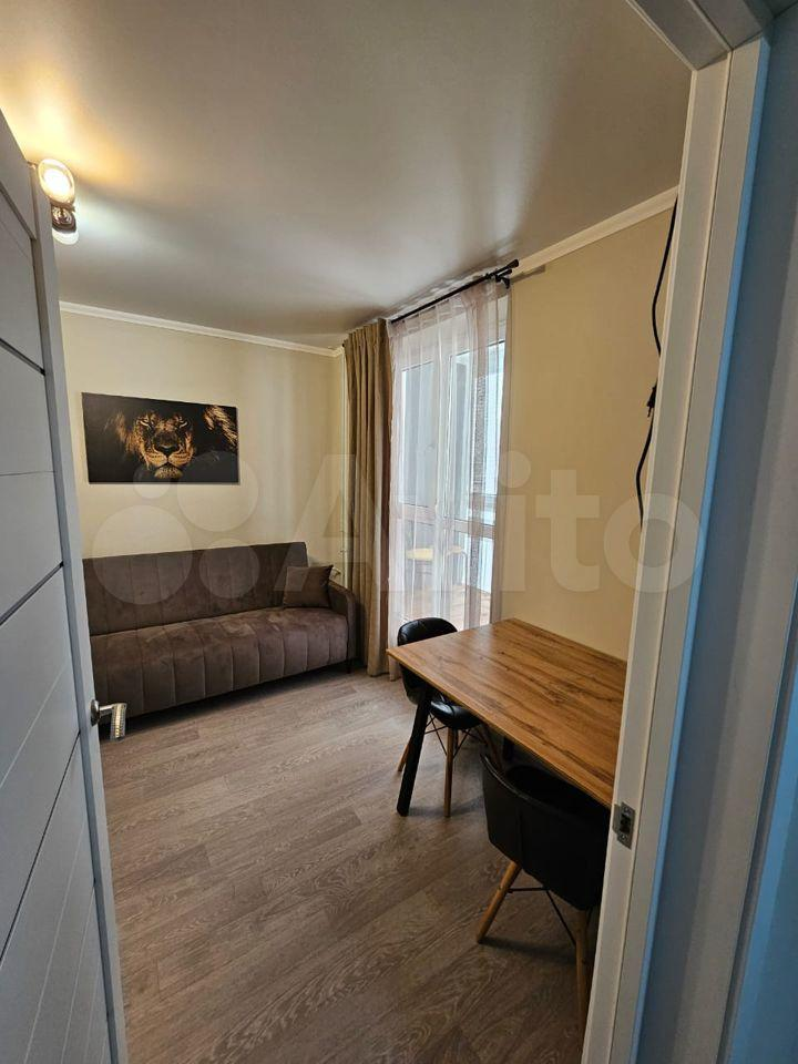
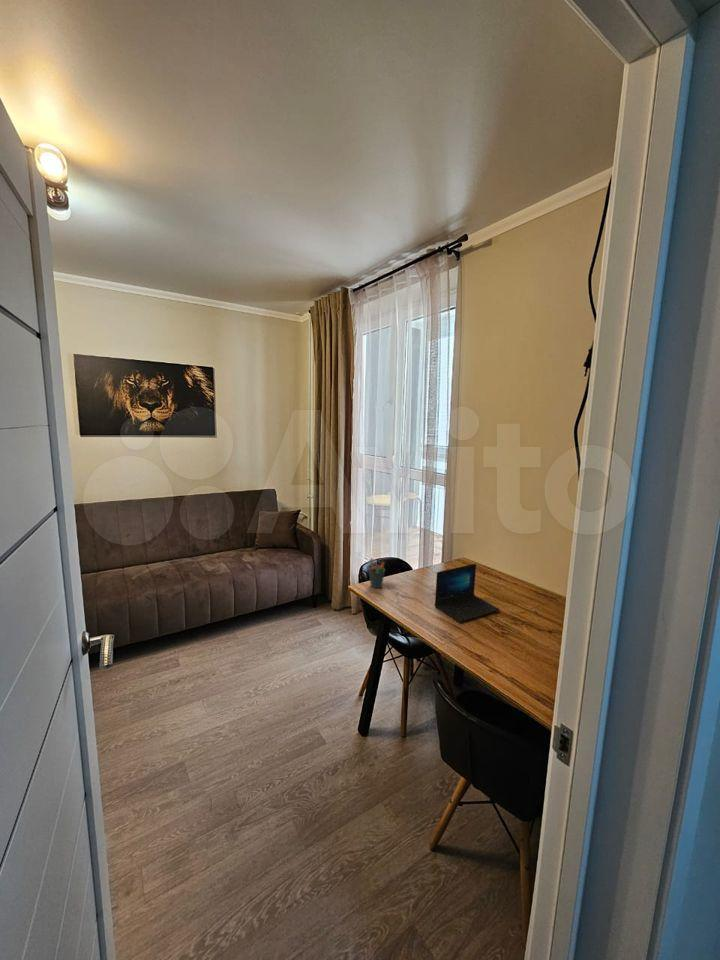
+ pen holder (376, 573)
+ laptop (467, 591)
